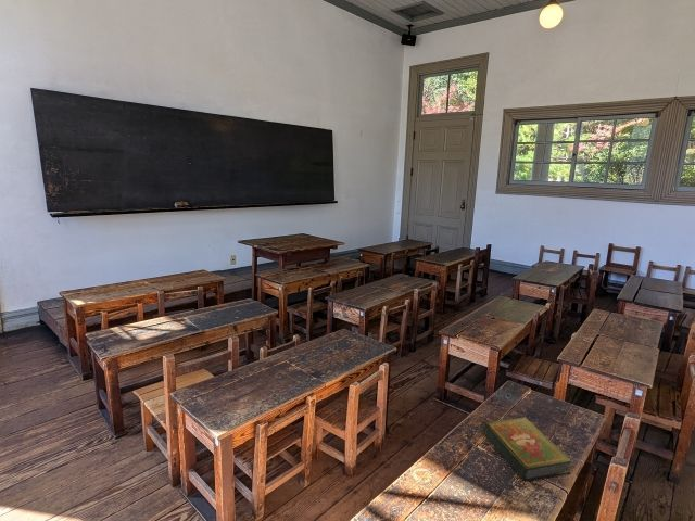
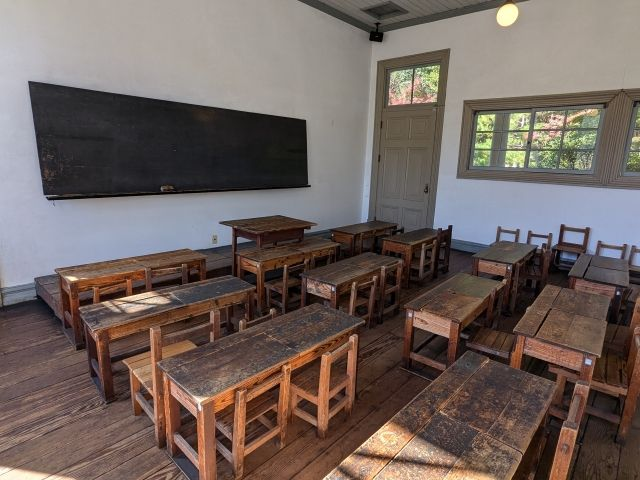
- book (525, 446)
